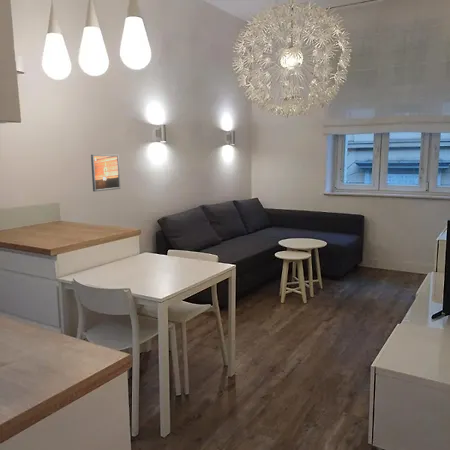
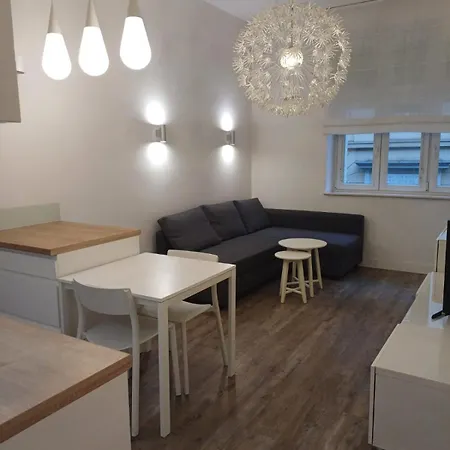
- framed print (106, 172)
